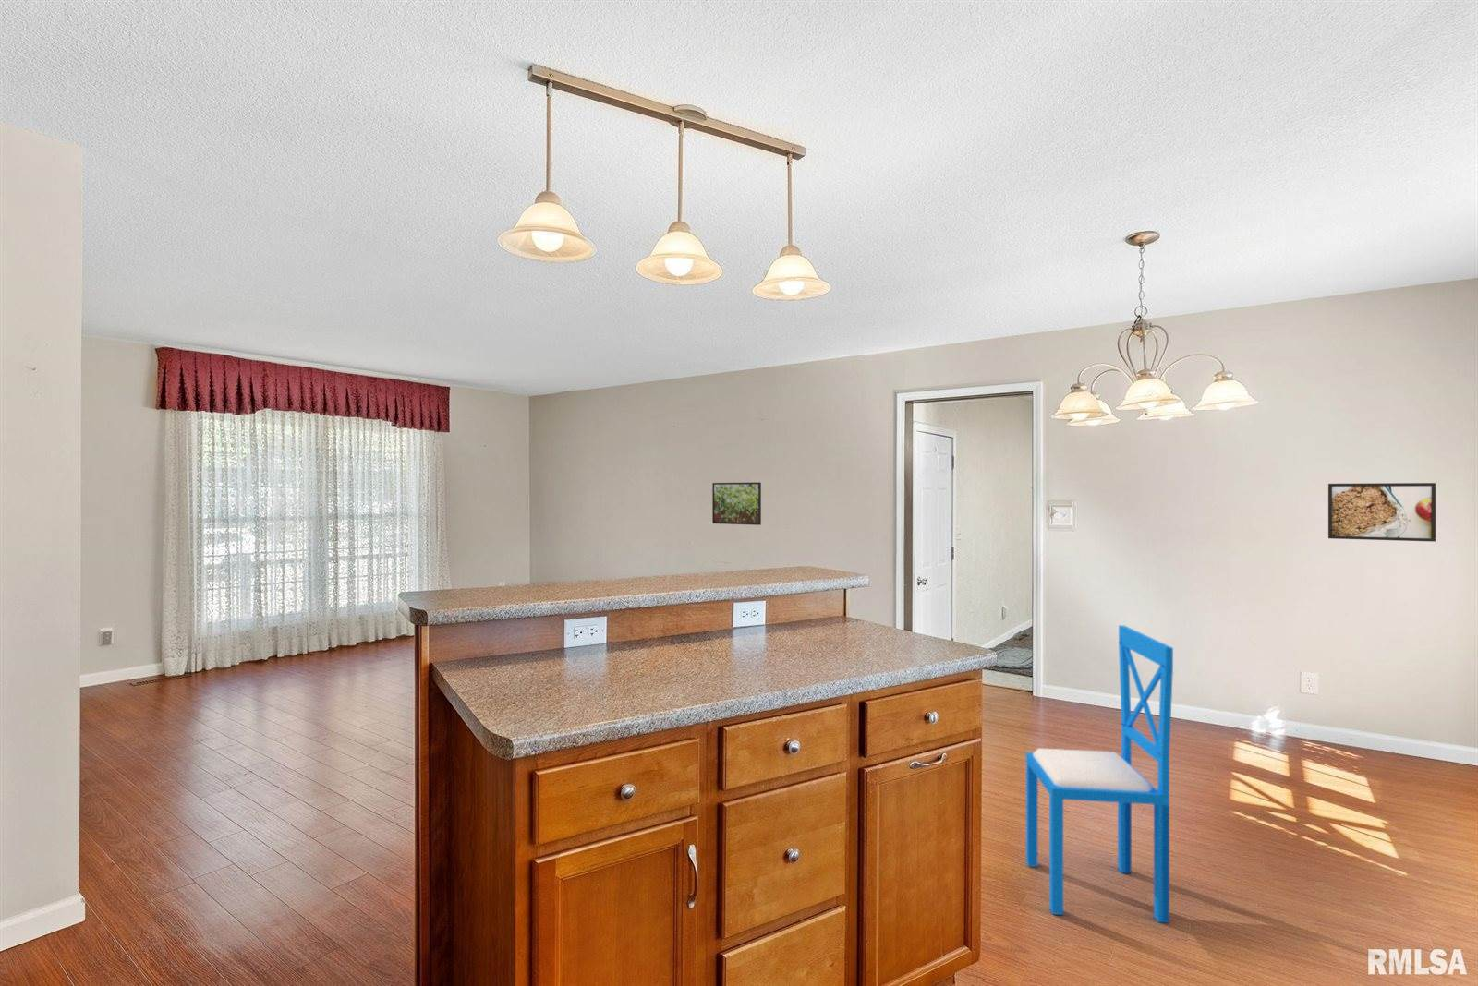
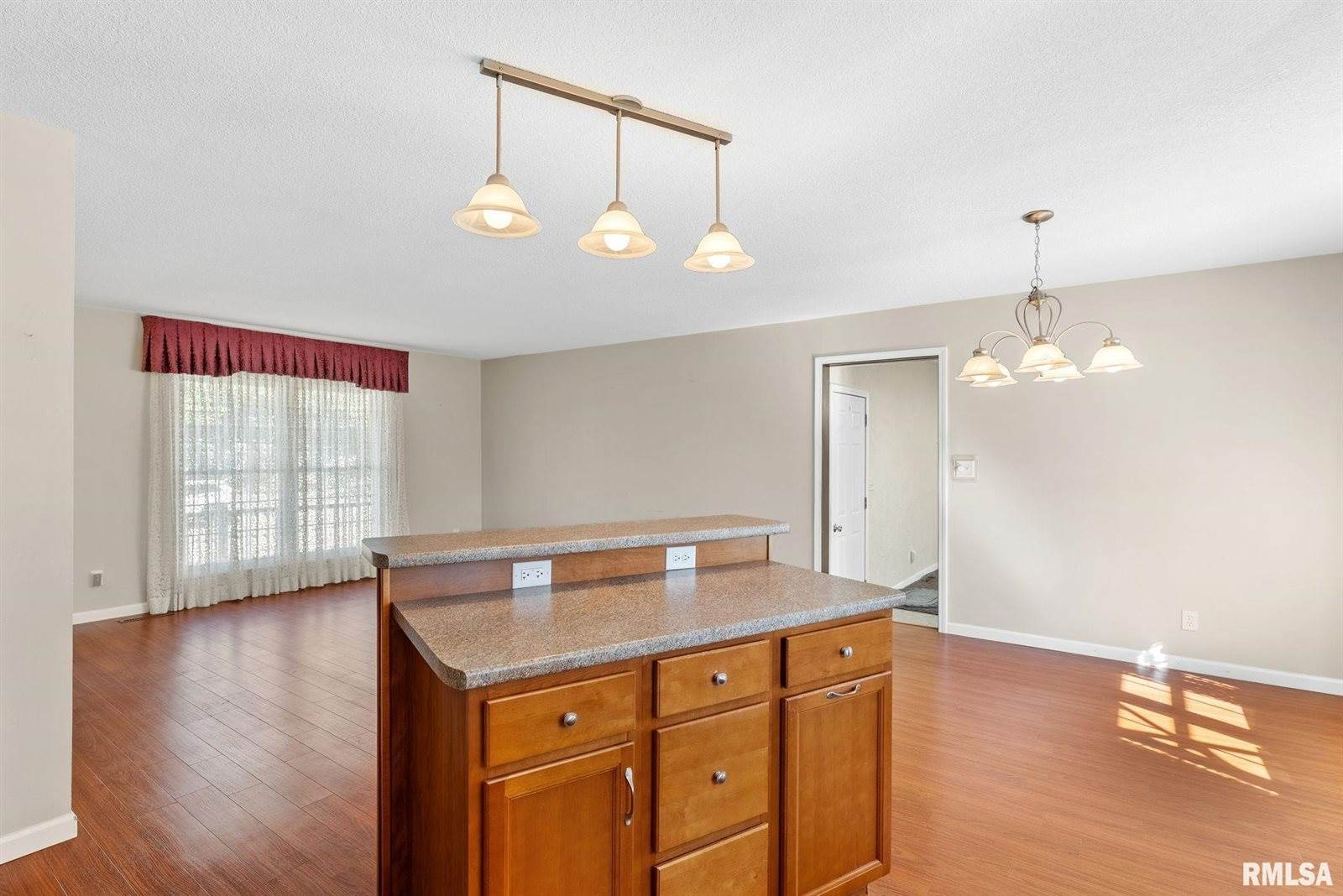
- dining chair (1095, 762)
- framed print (1380, 512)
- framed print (735, 503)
